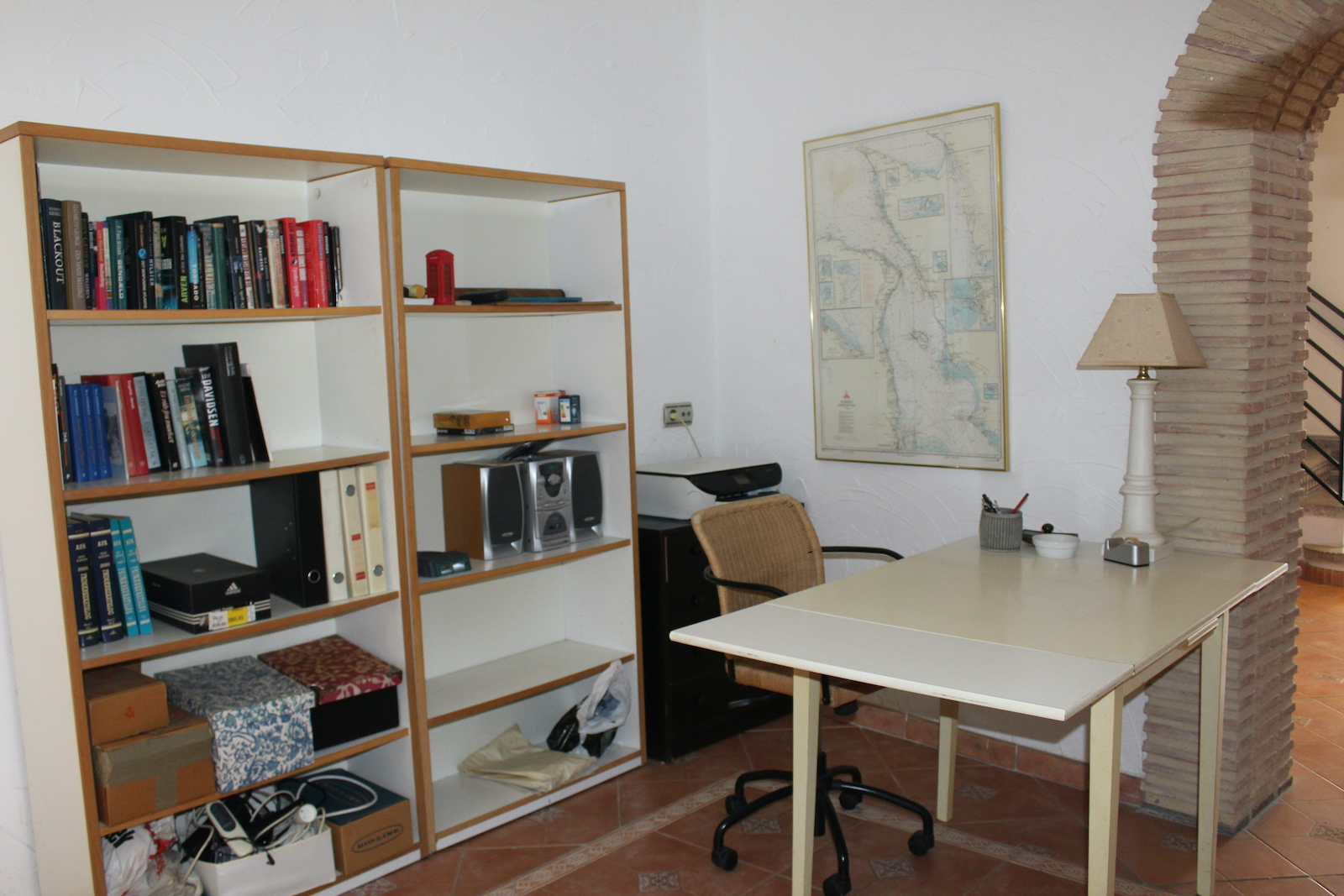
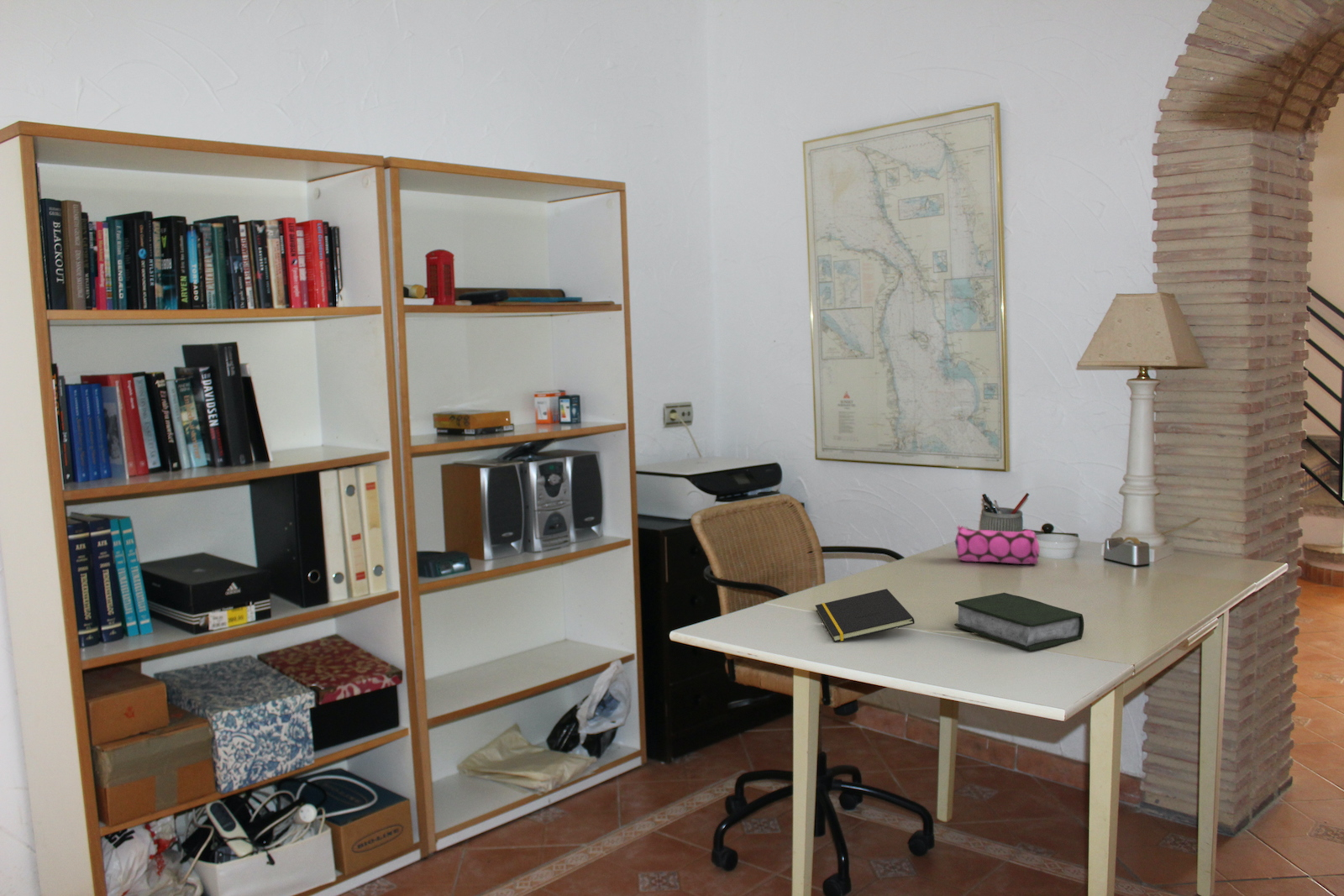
+ notepad (862, 614)
+ book (1017, 620)
+ pencil case (996, 544)
